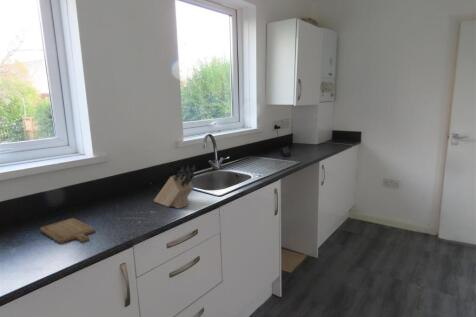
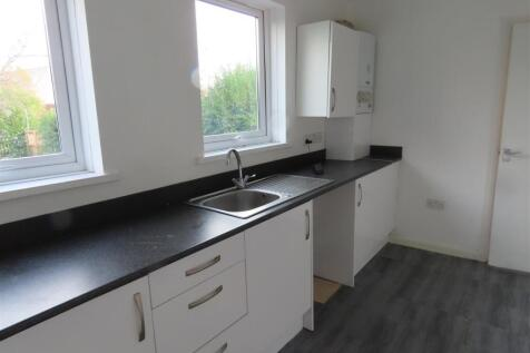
- chopping board (70, 231)
- knife block (175, 184)
